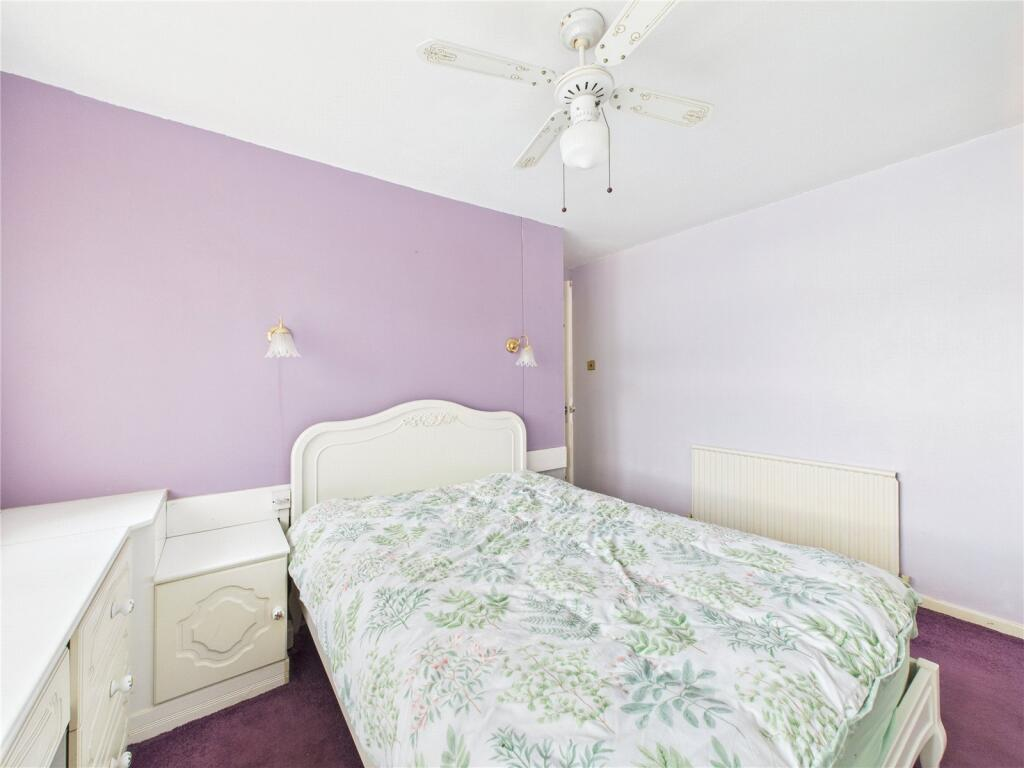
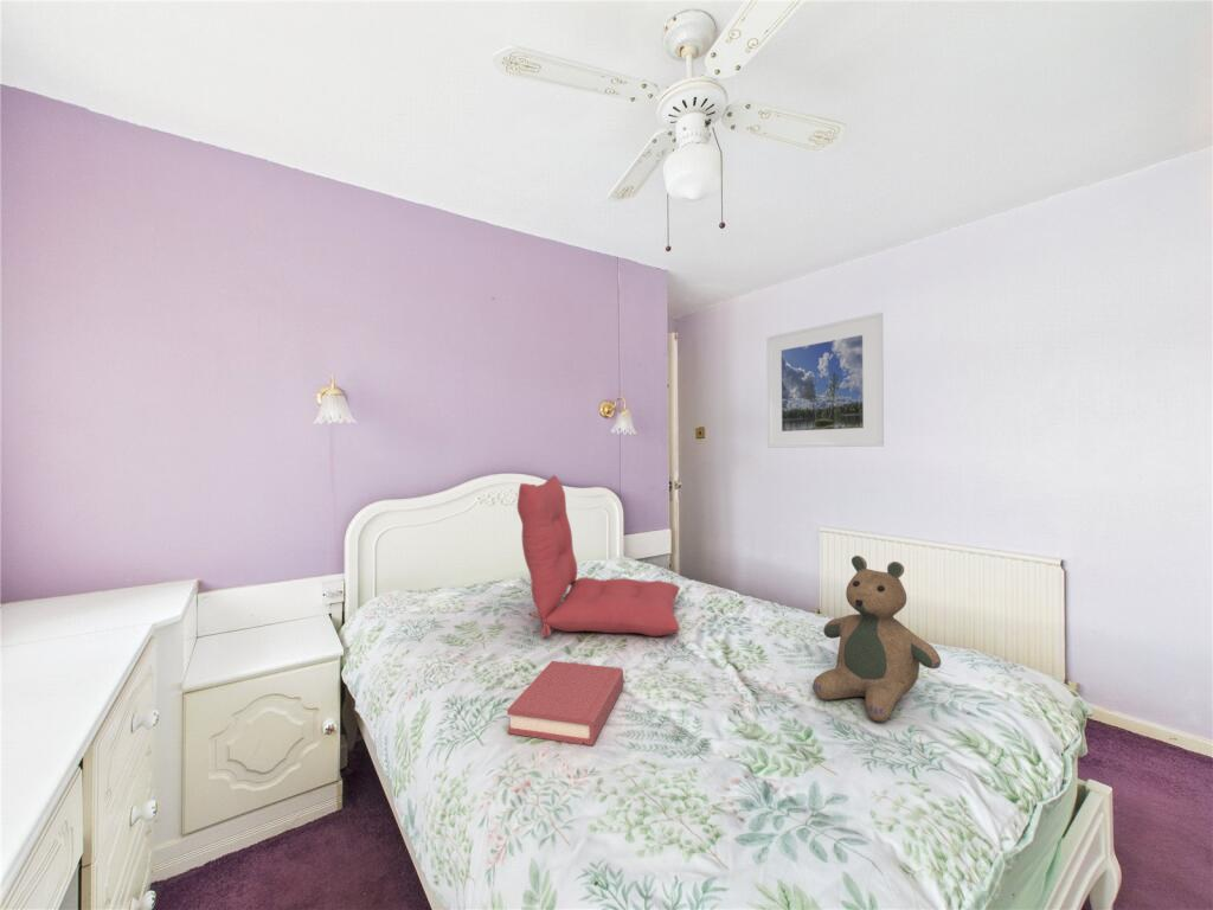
+ teddy bear (867, 630)
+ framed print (820, 386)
+ hardback book (570, 698)
+ seat cushion (575, 558)
